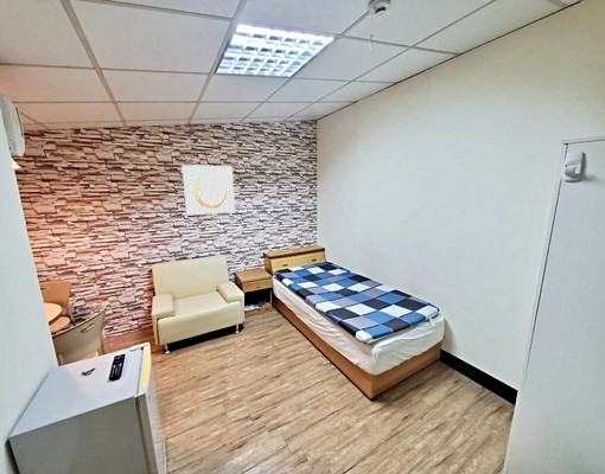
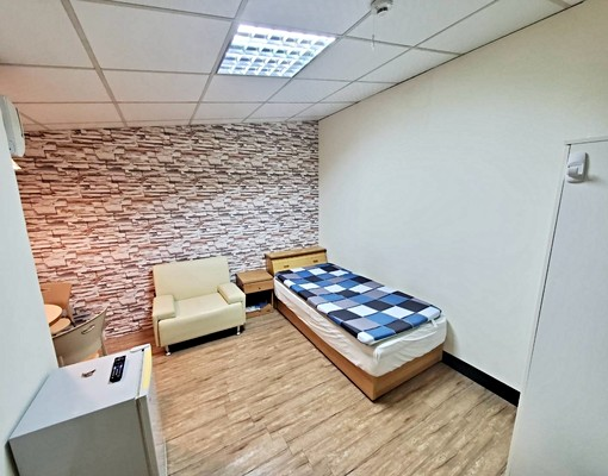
- wall art (209, 190)
